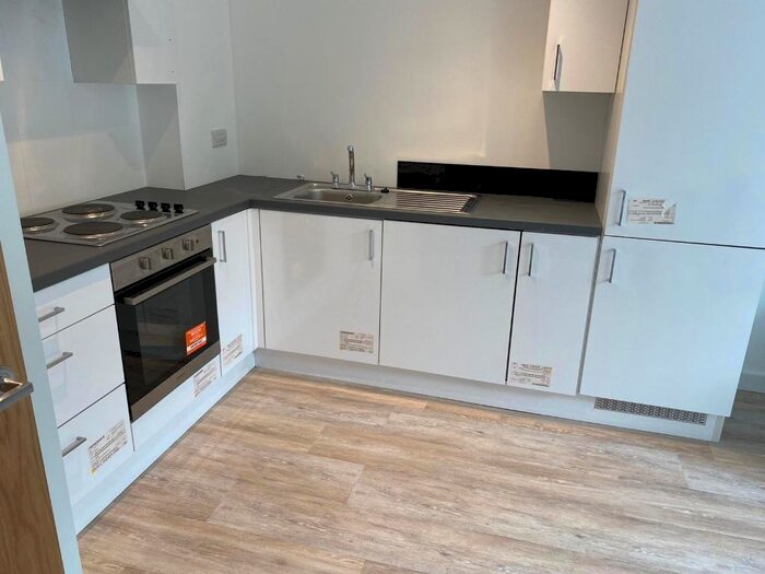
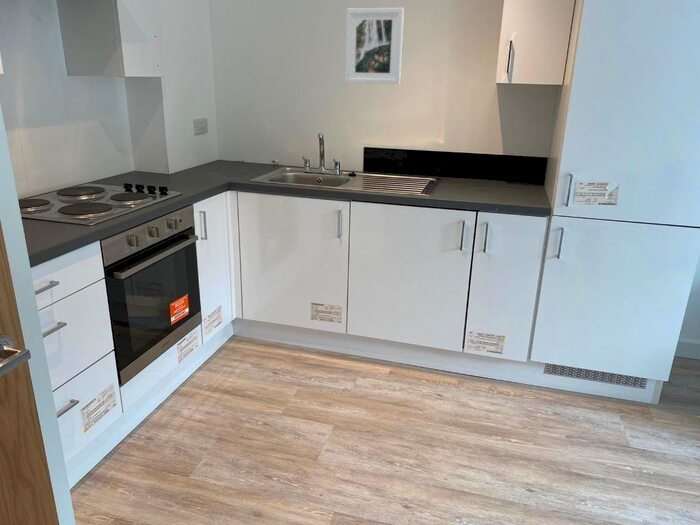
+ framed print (373, 46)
